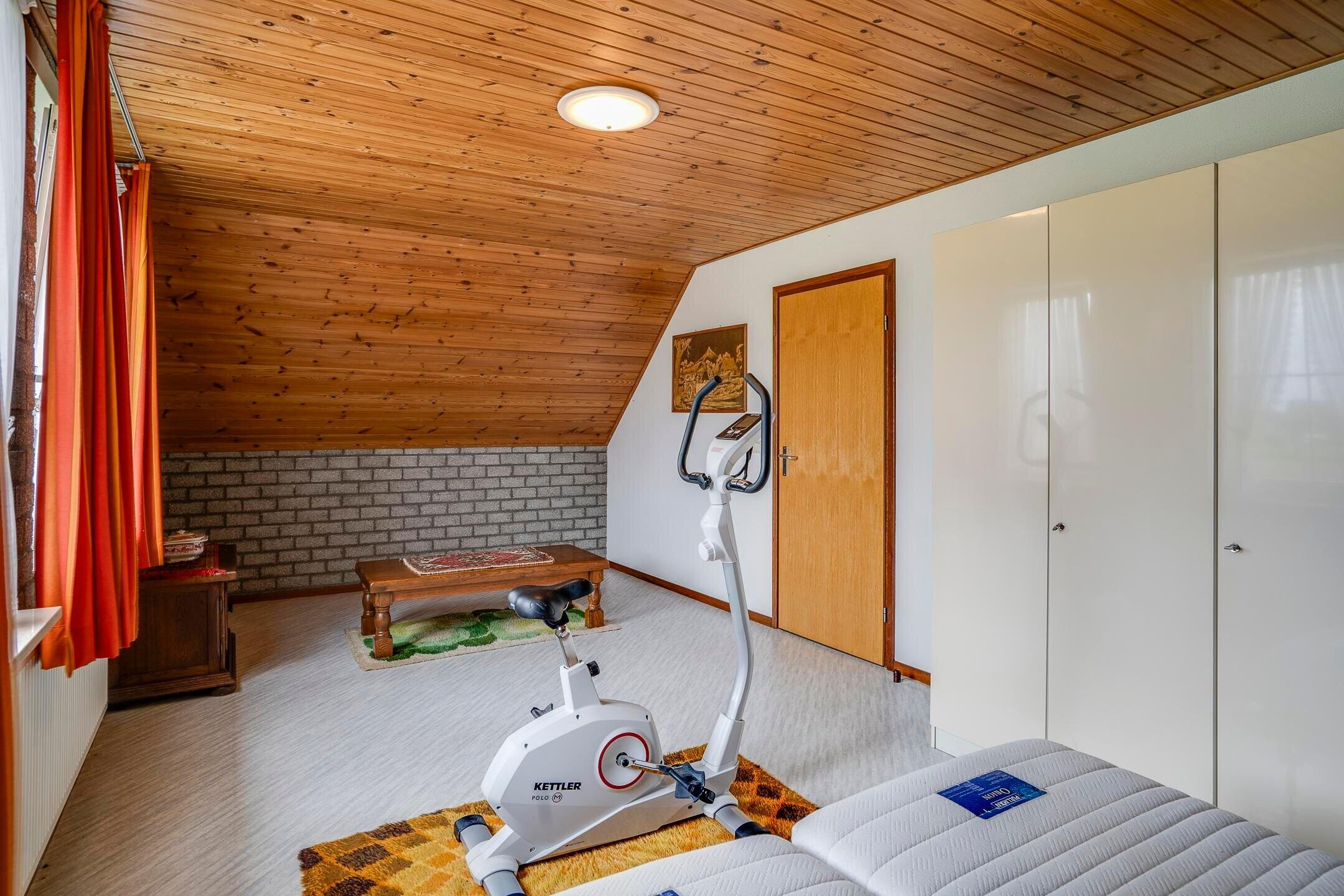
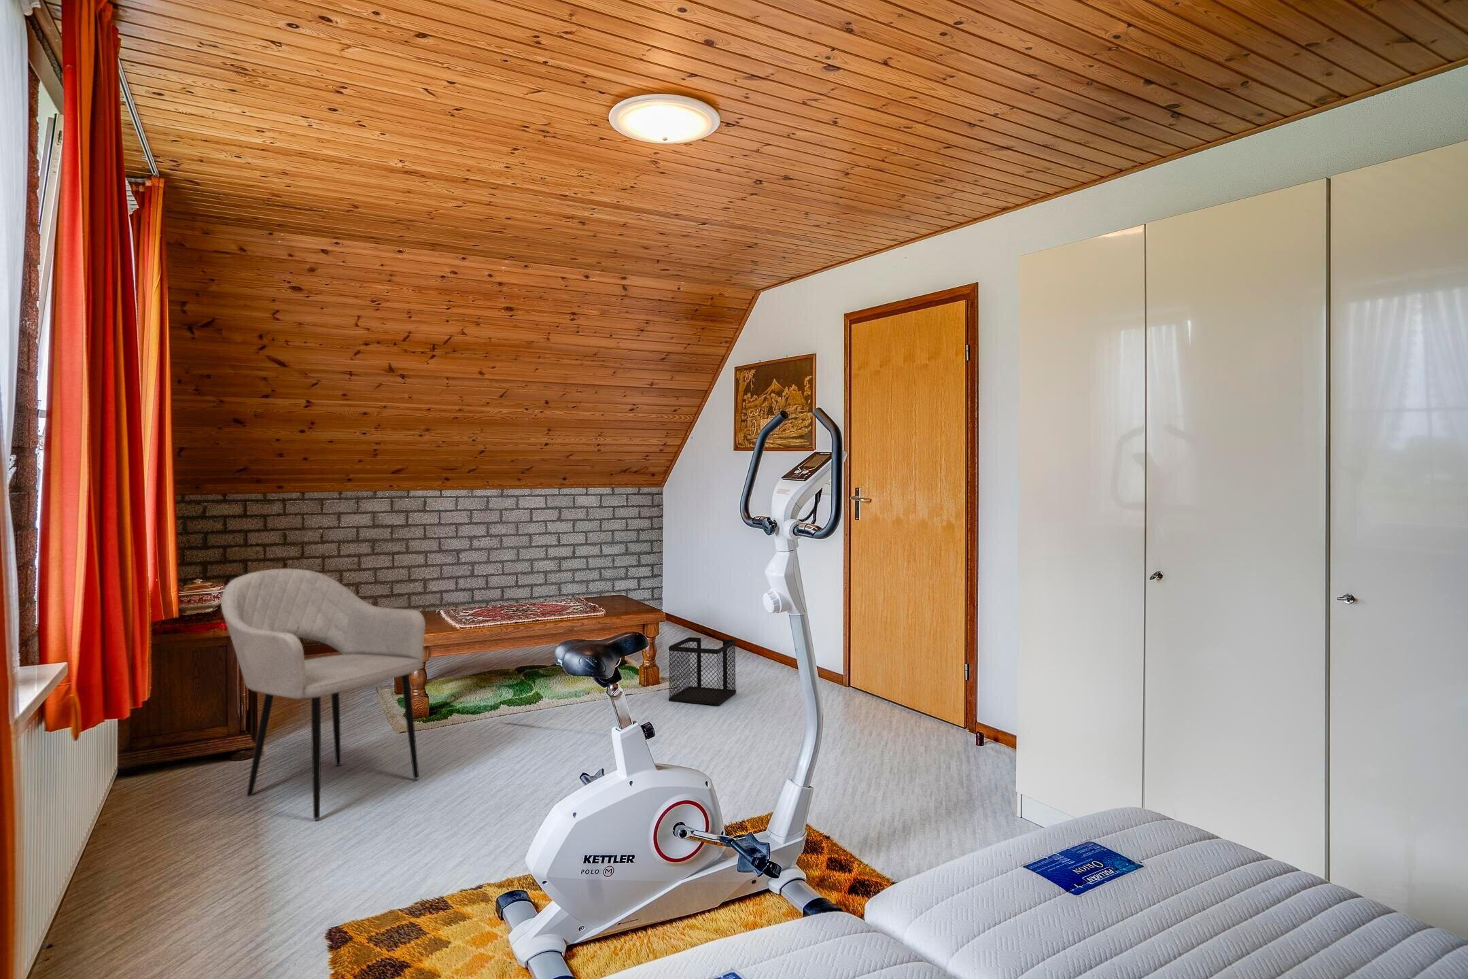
+ armchair (319, 680)
+ wastebasket (702, 670)
